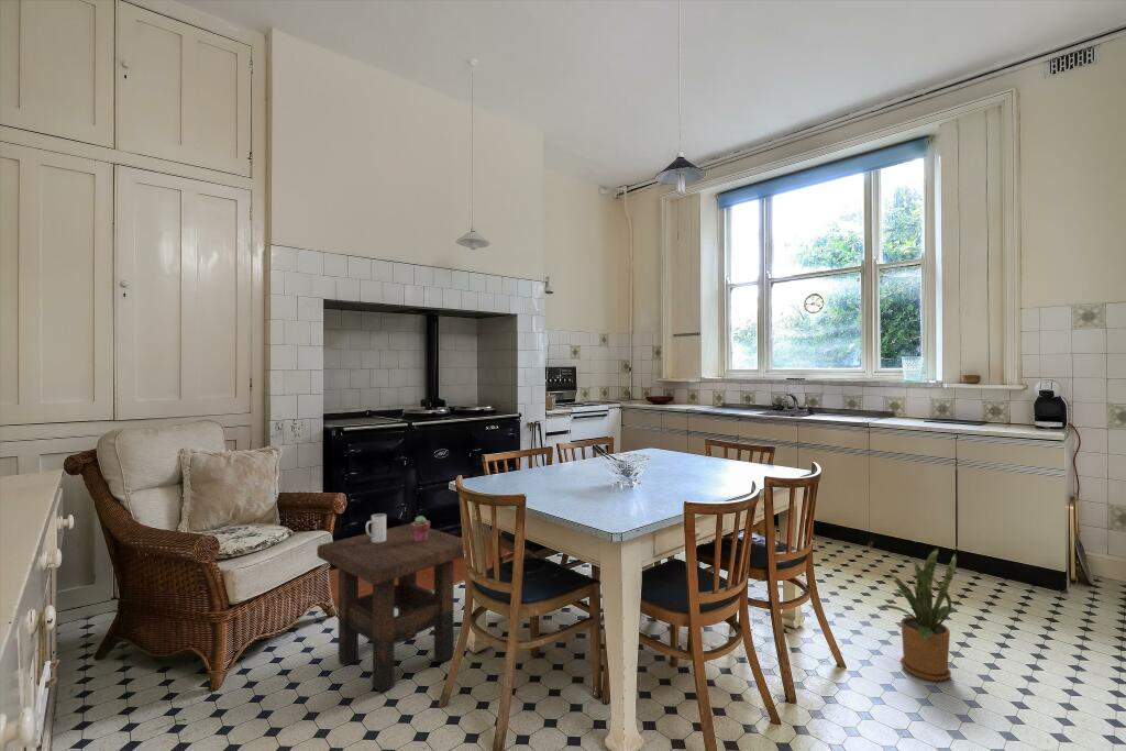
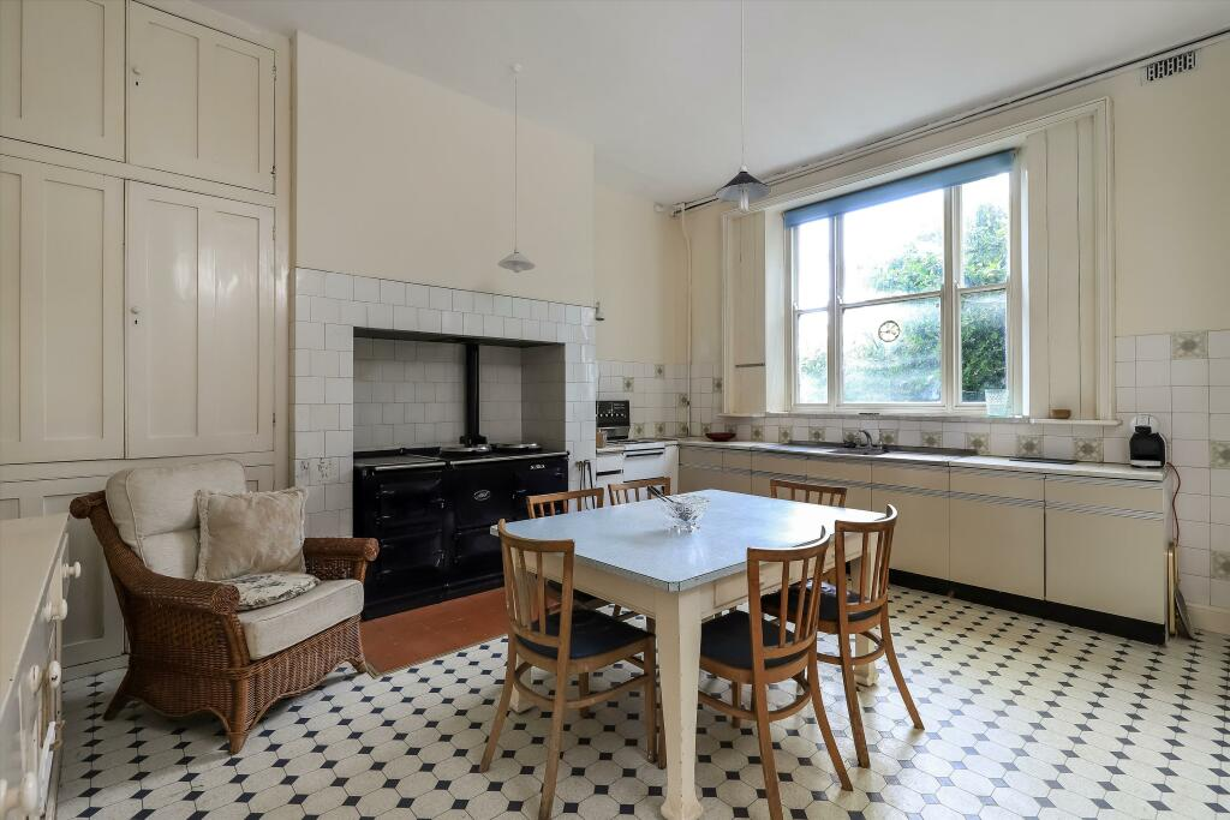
- house plant (917, 610)
- side table (396, 600)
- mug (375, 528)
- potted succulent (420, 527)
